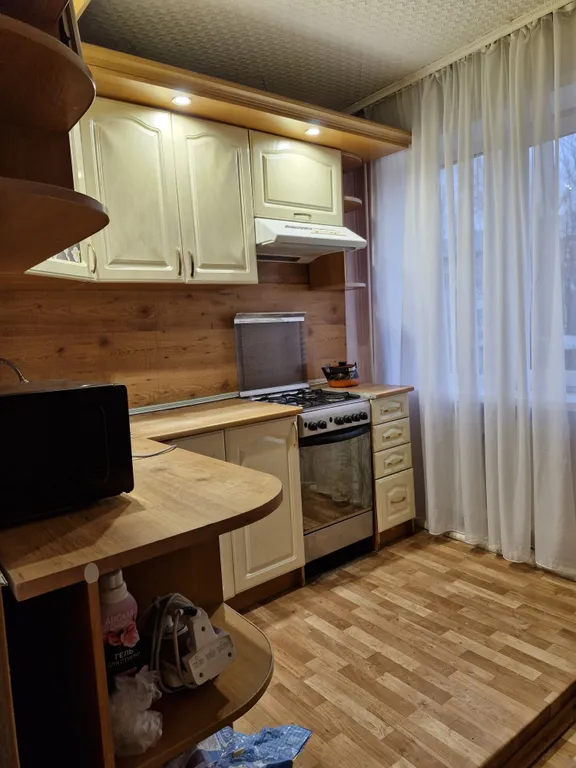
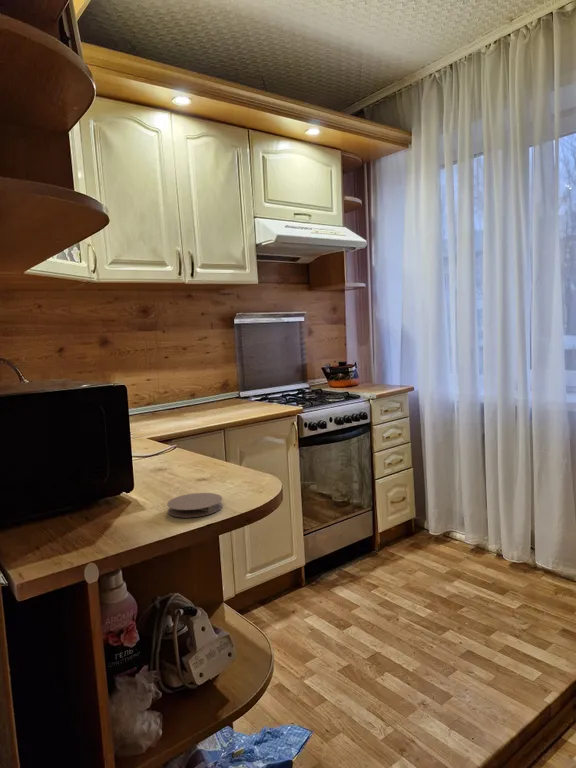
+ coaster (195, 504)
